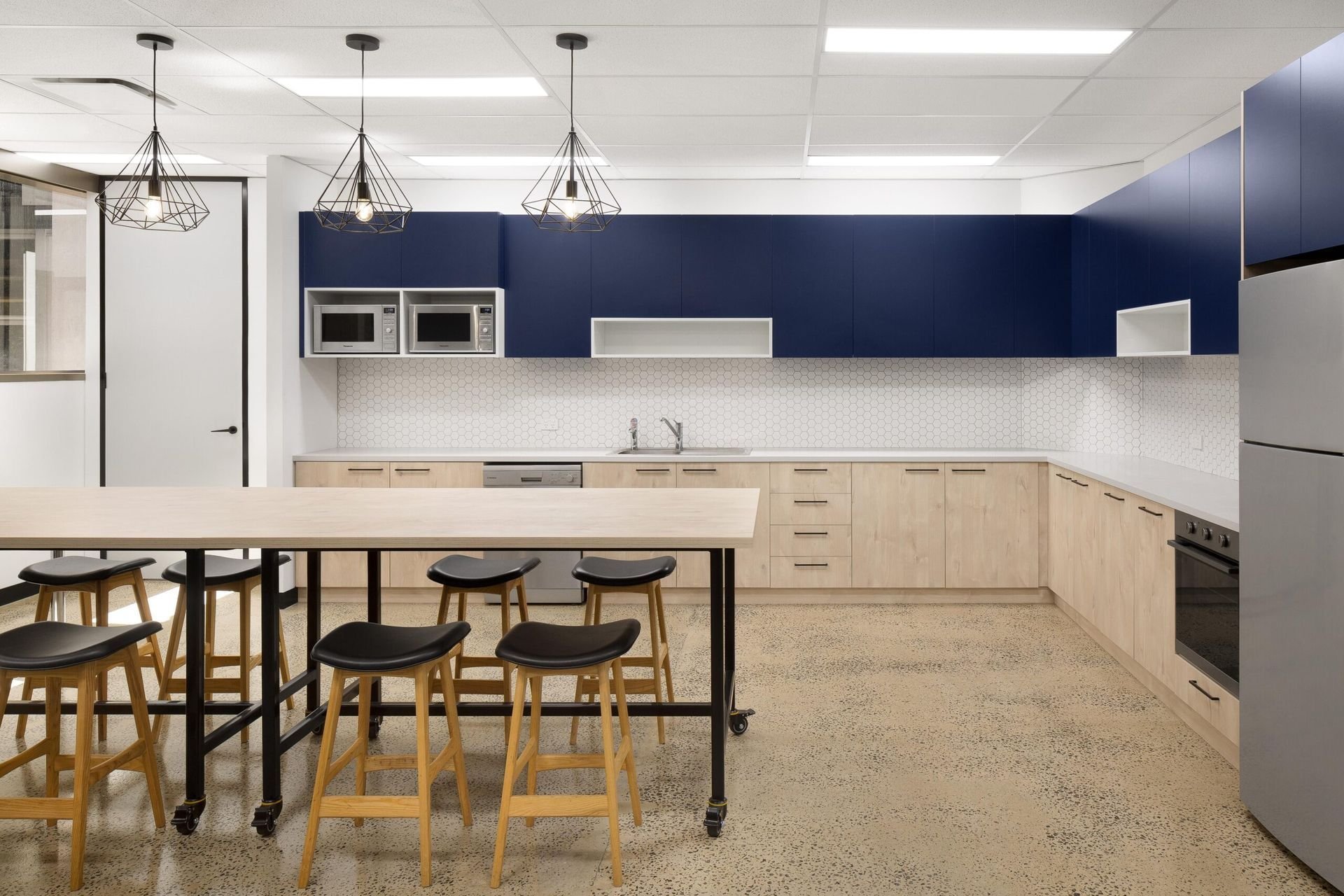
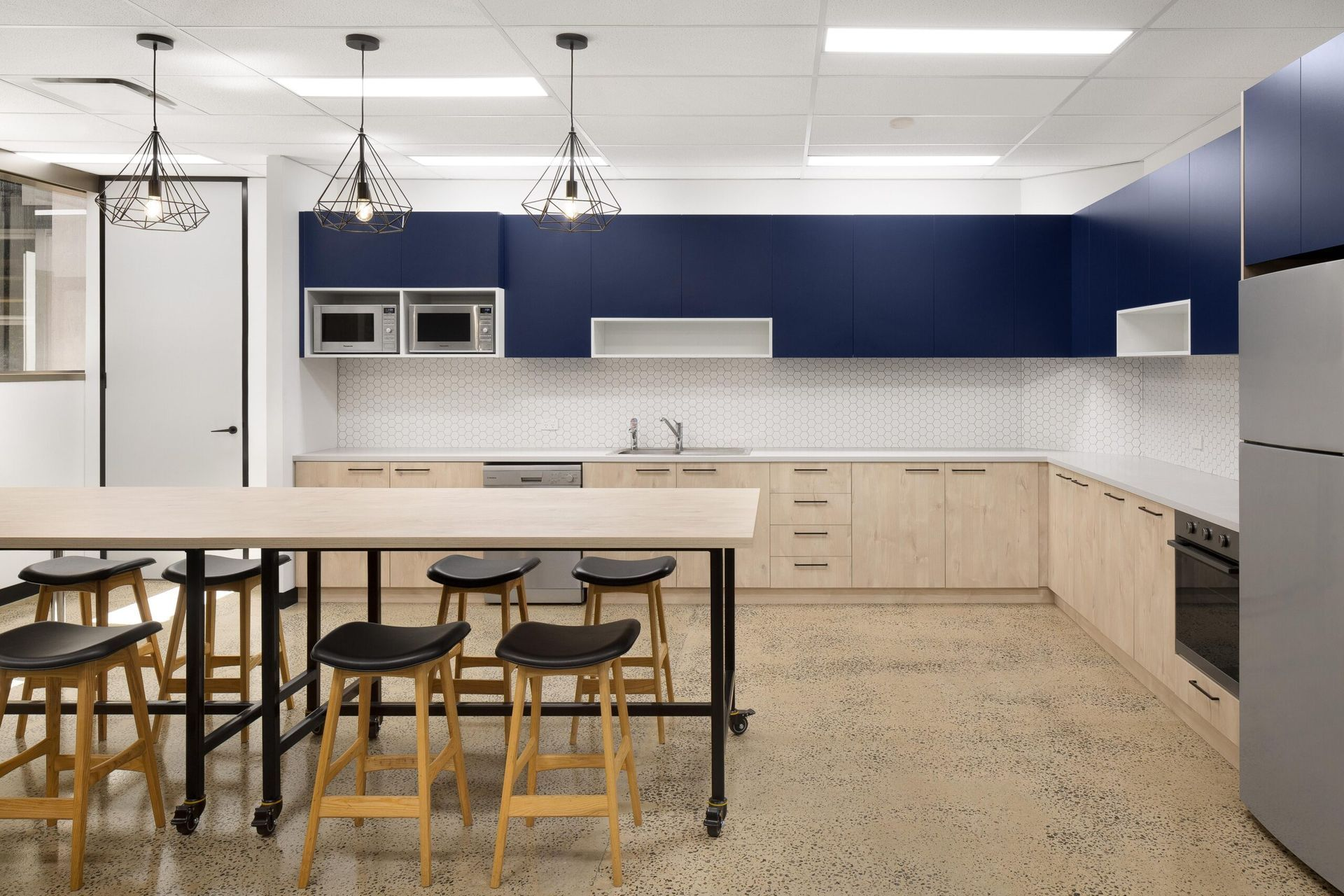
+ smoke detector (902, 122)
